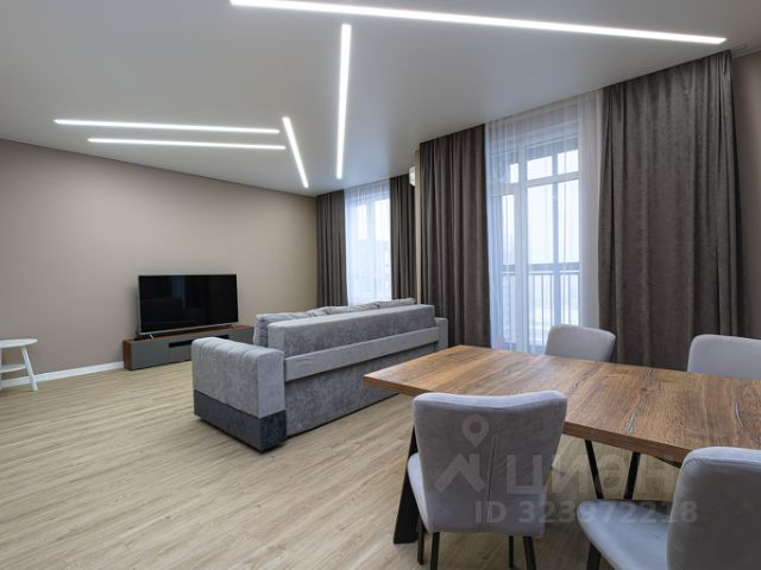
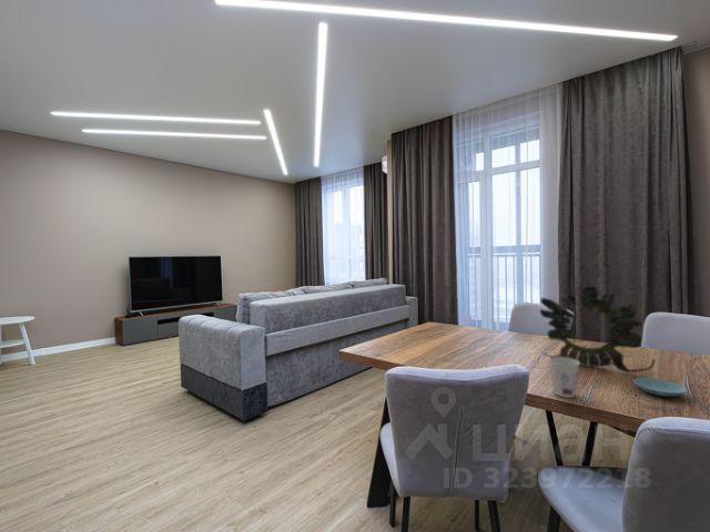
+ plant (596, 313)
+ saucer (659, 388)
+ cup (564, 377)
